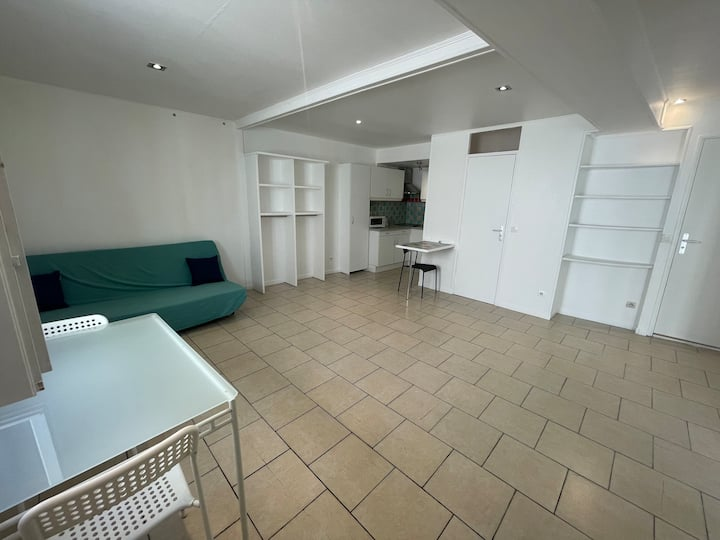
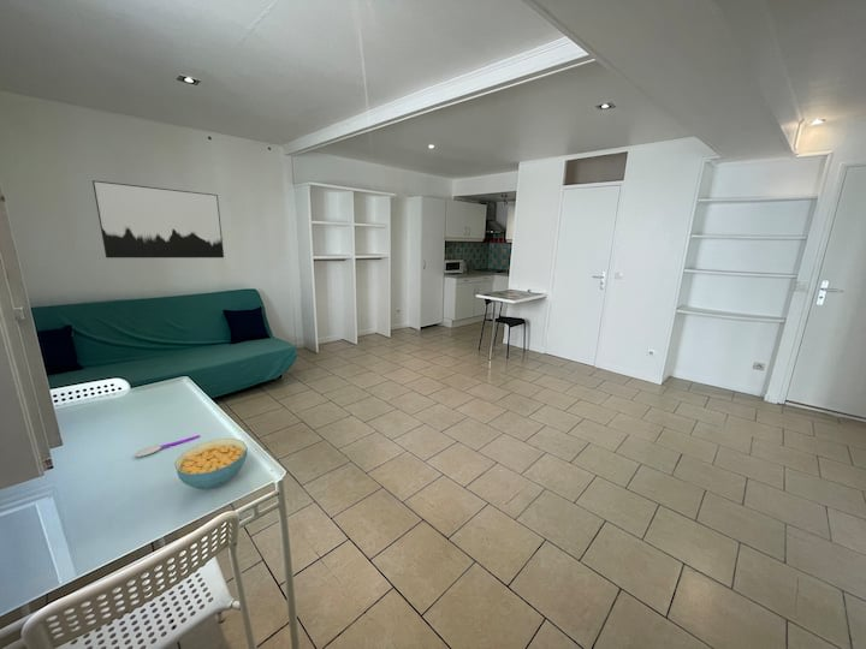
+ spoon (168, 443)
+ cereal bowl (213, 468)
+ wall art (166, 224)
